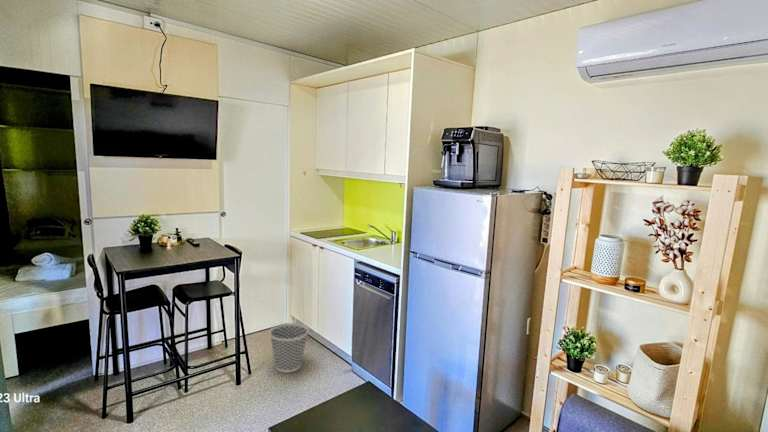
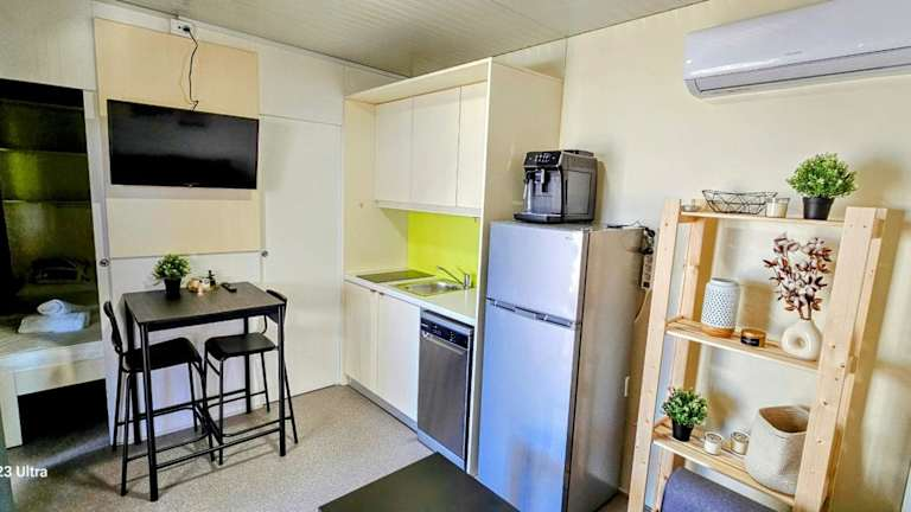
- wastebasket (288, 348)
